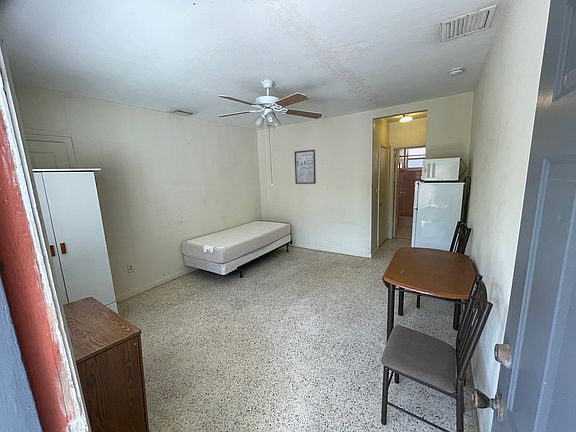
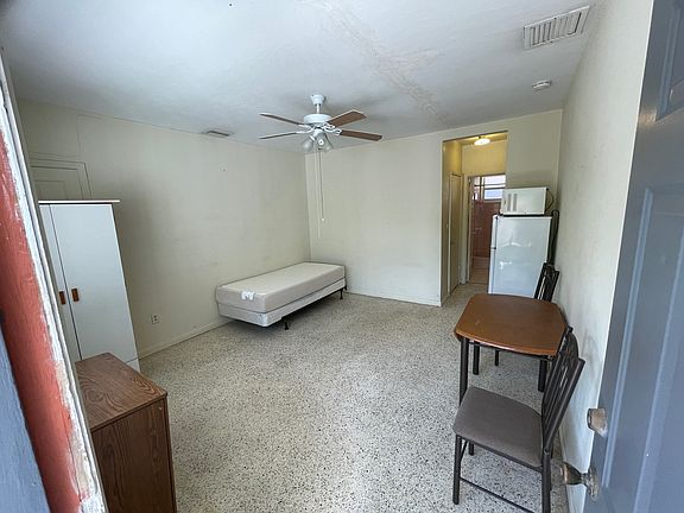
- wall art (304, 167)
